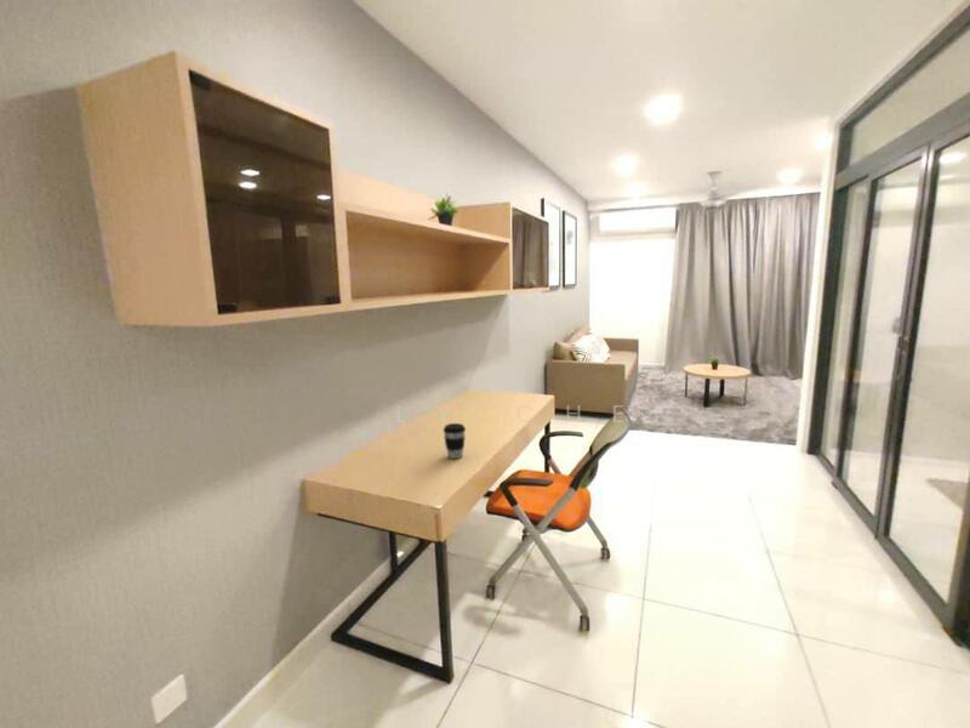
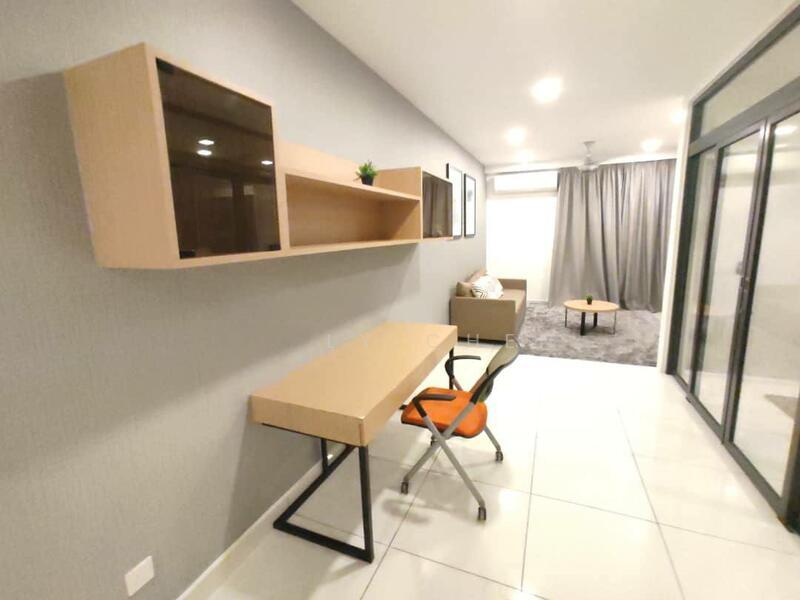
- coffee cup (455, 440)
